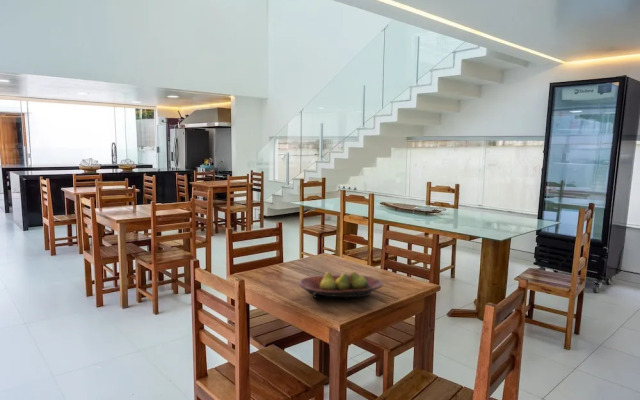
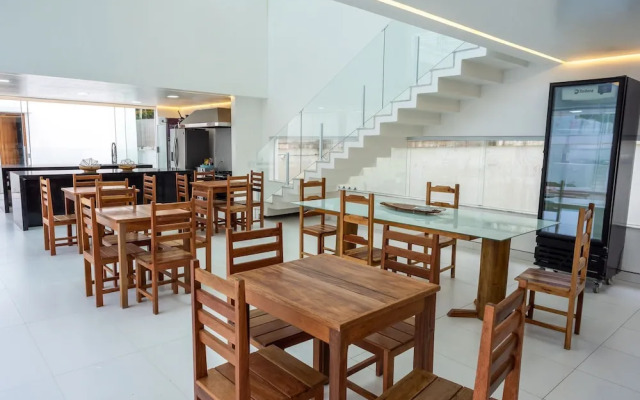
- fruit bowl (340, 283)
